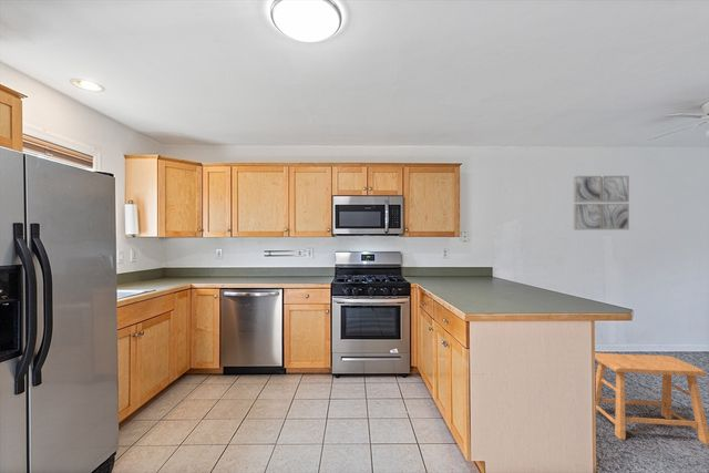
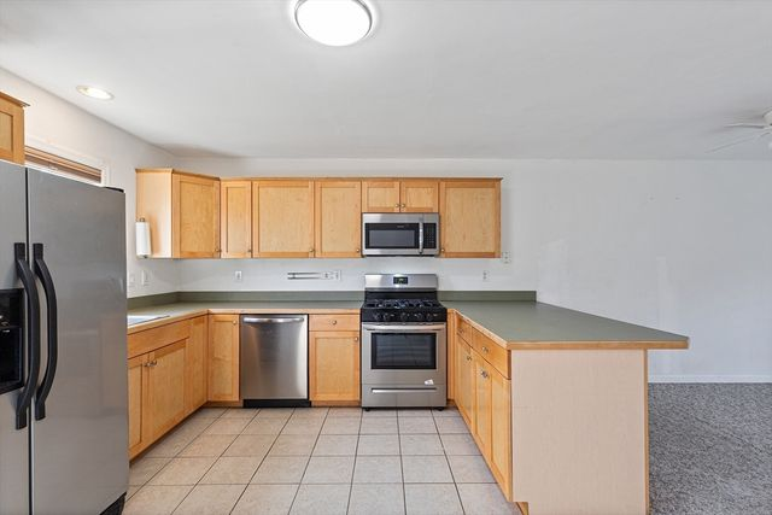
- wall art (602, 202)
- stool (644, 401)
